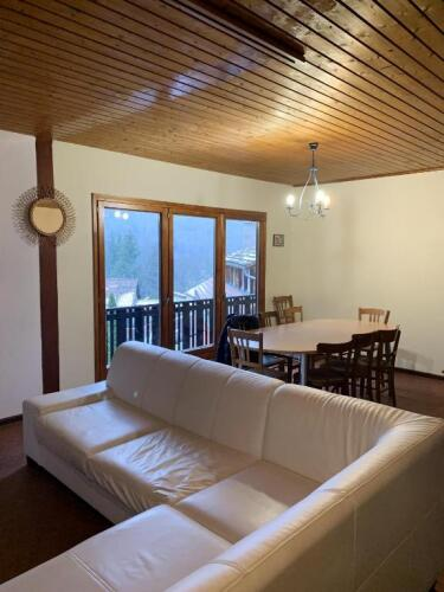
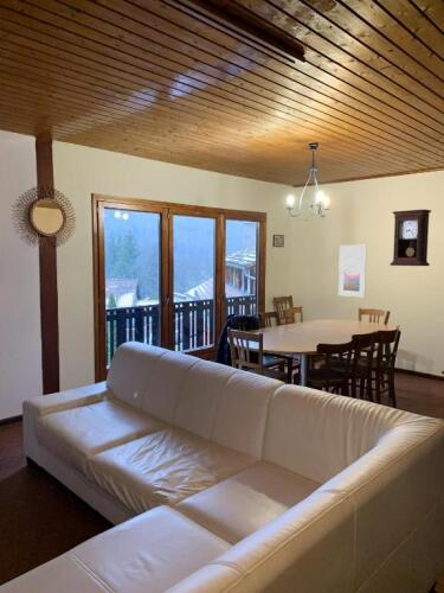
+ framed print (352, 270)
+ pendulum clock (408, 238)
